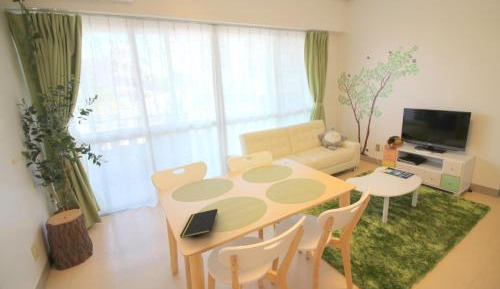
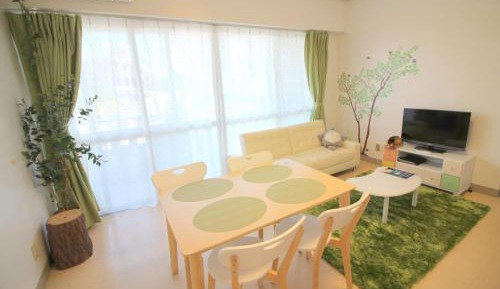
- notepad (200, 222)
